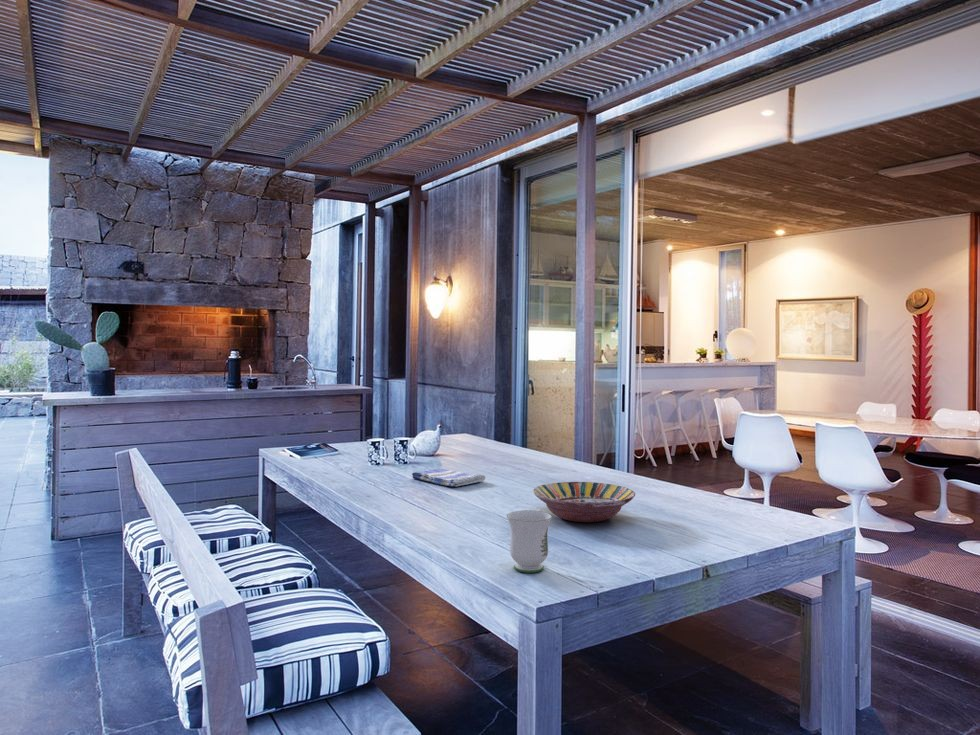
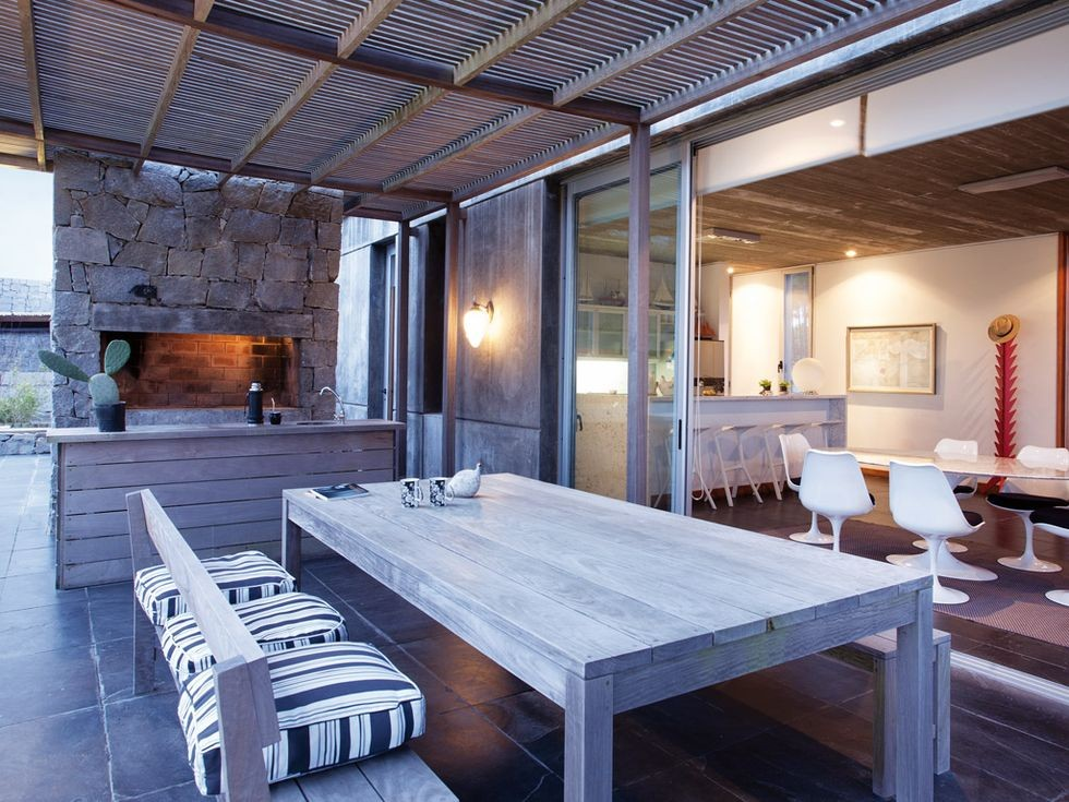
- mug (531, 539)
- serving bowl (583, 503)
- dish towel (448, 476)
